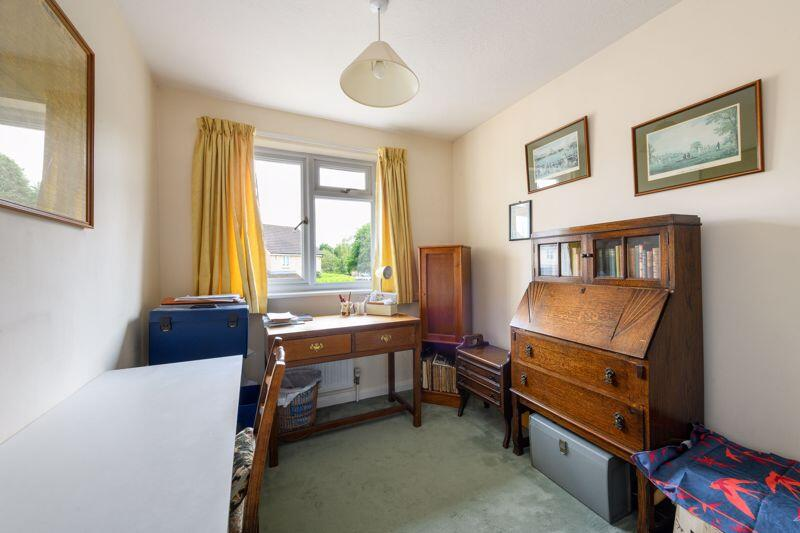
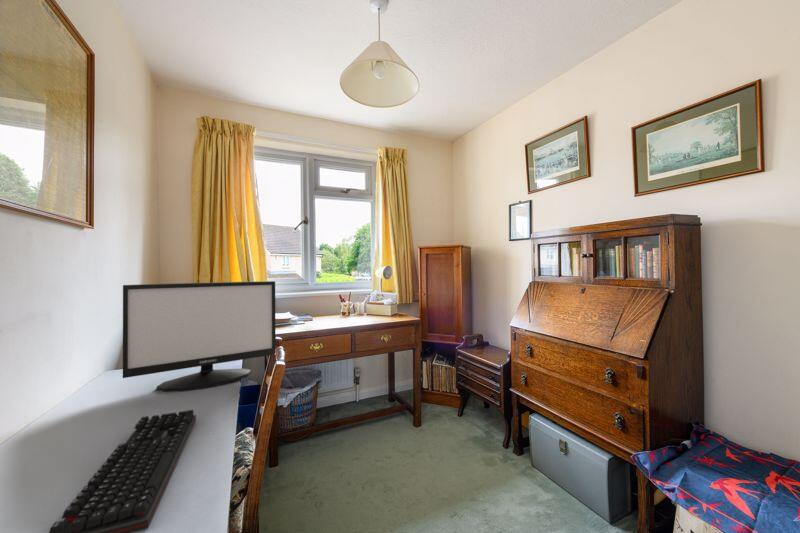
+ monitor (207, 331)
+ keyboard (143, 458)
